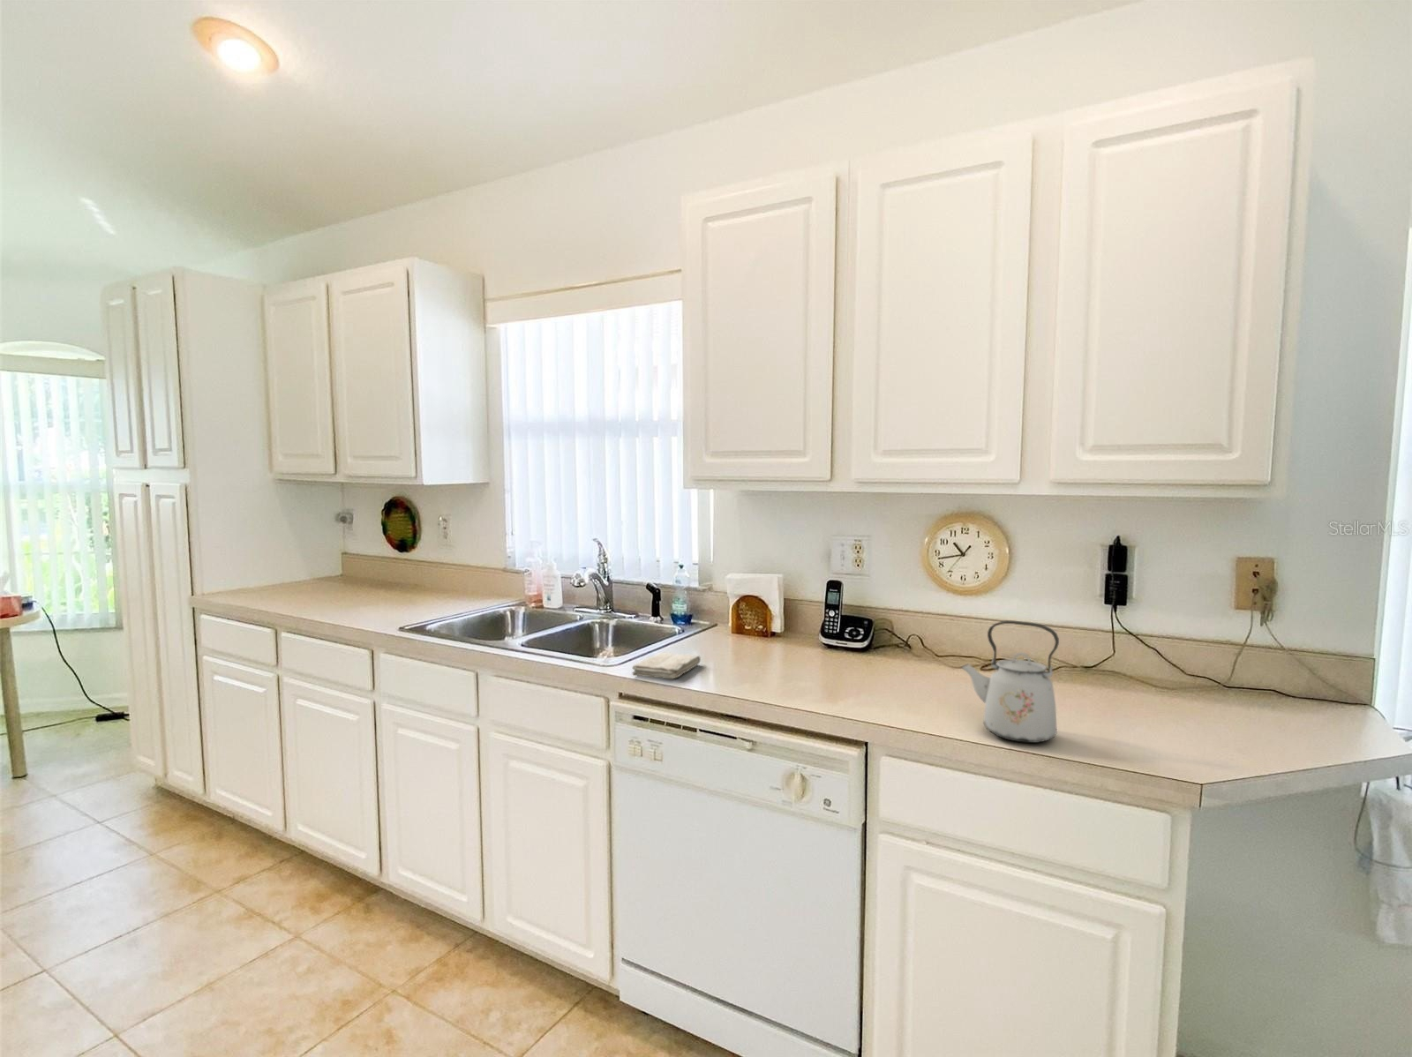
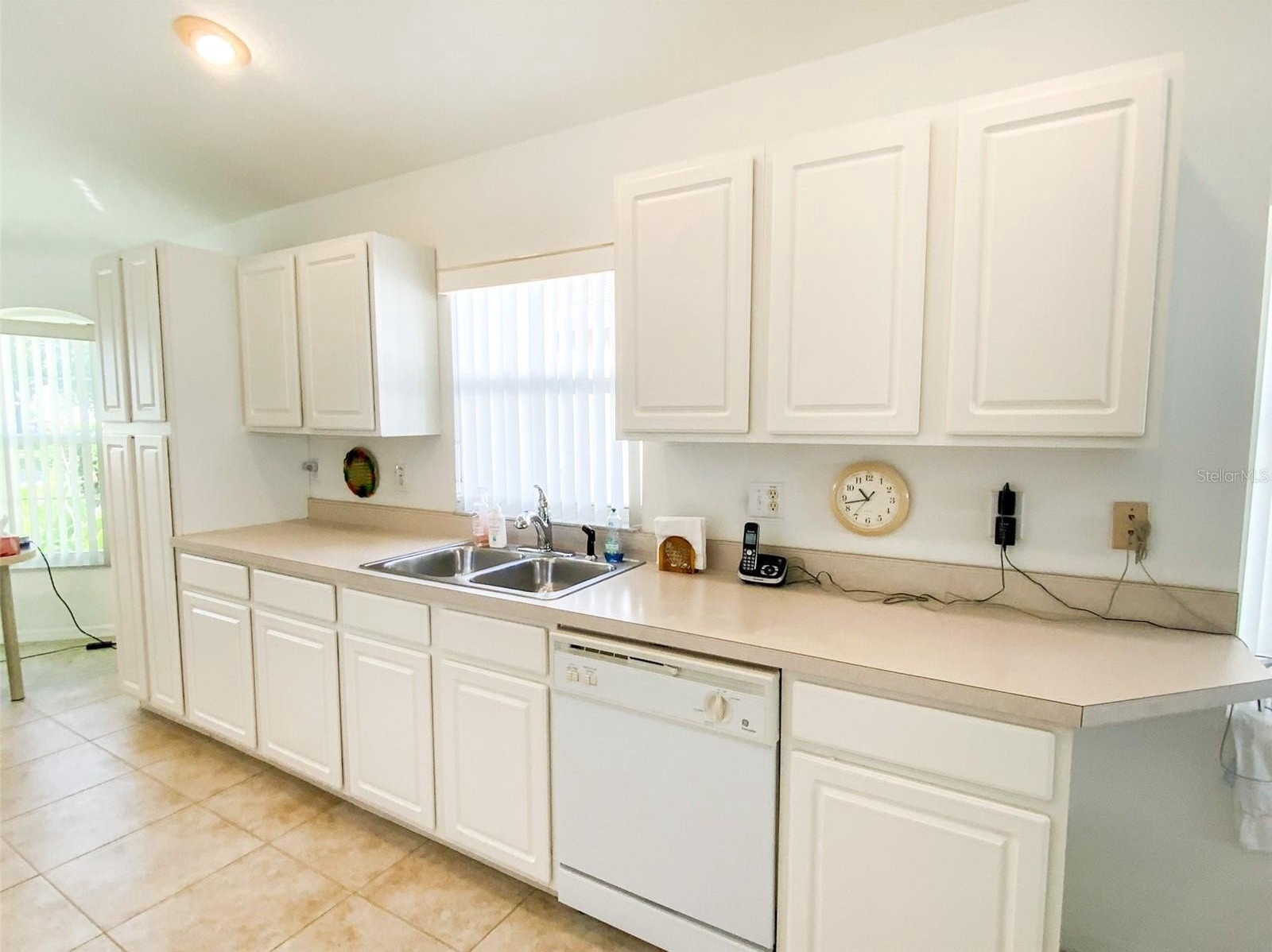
- washcloth (666, 664)
- kettle (1007, 677)
